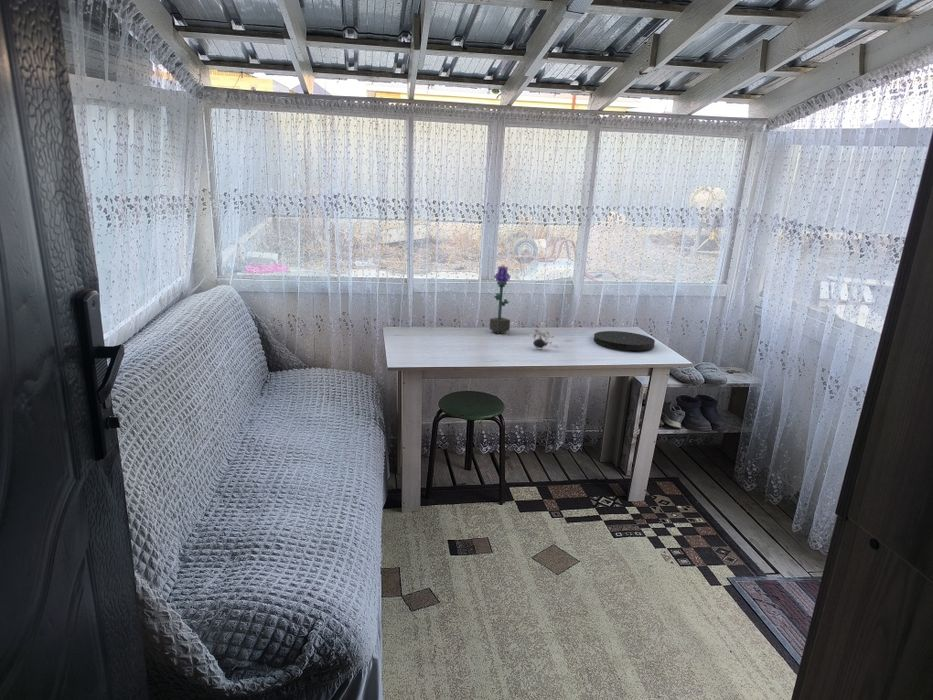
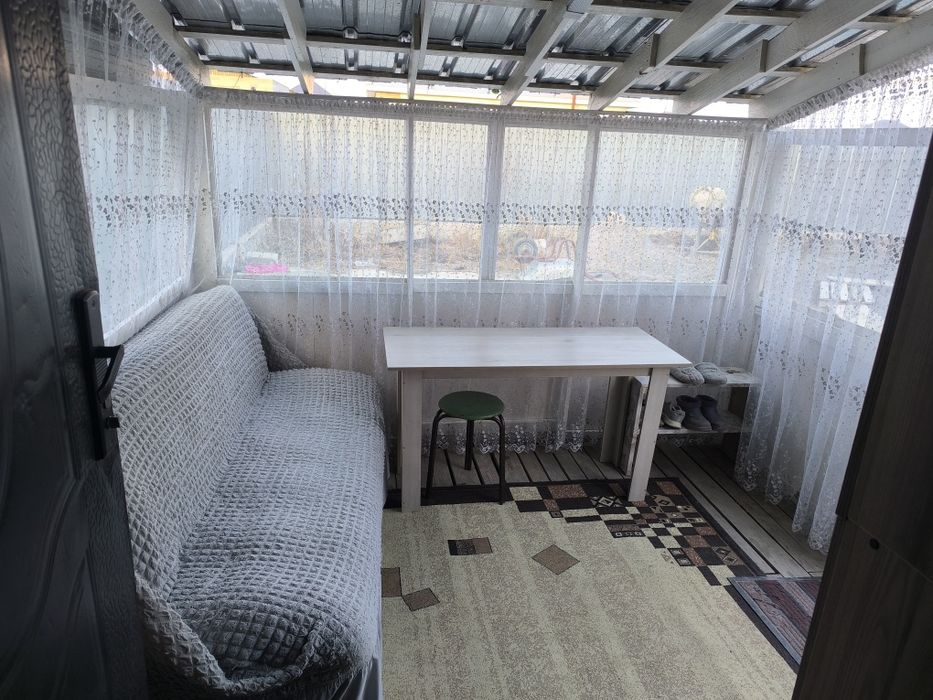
- teapot (547, 332)
- potted flower (500, 298)
- plate (623, 340)
